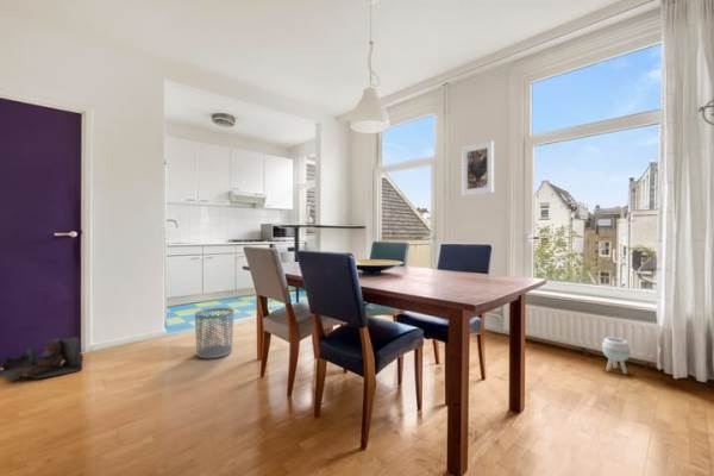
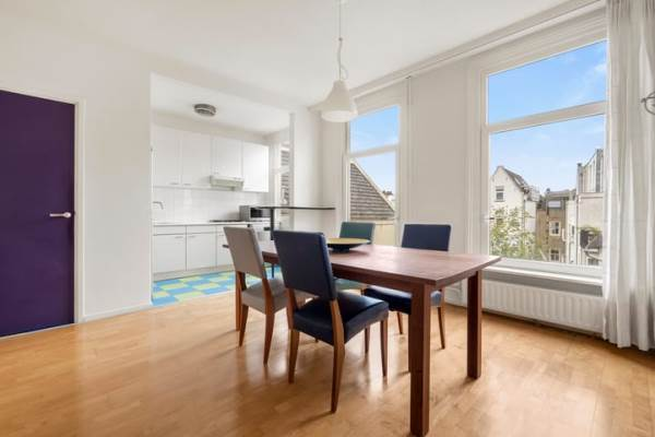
- bag (43, 355)
- waste bin (214, 331)
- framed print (477, 169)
- planter (615, 355)
